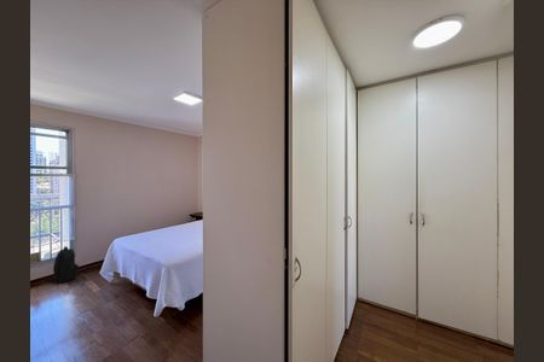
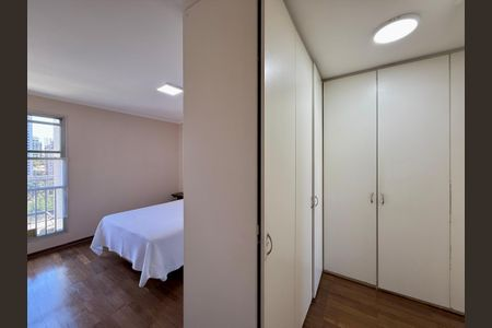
- backpack (65, 262)
